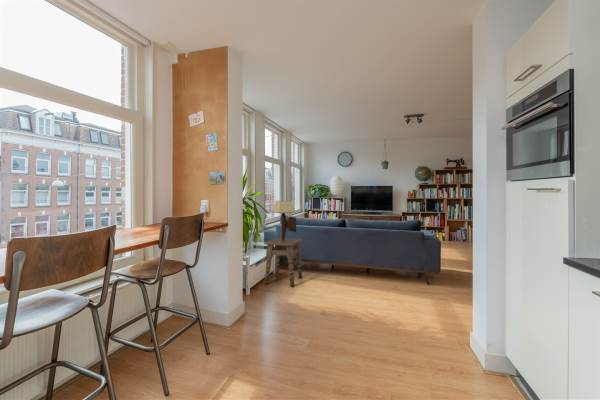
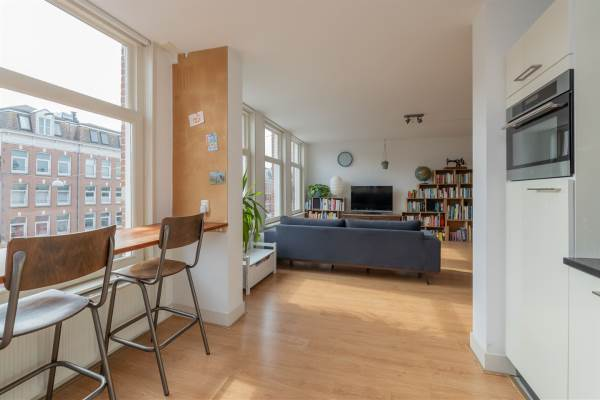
- lampshade (284, 220)
- side table (279, 260)
